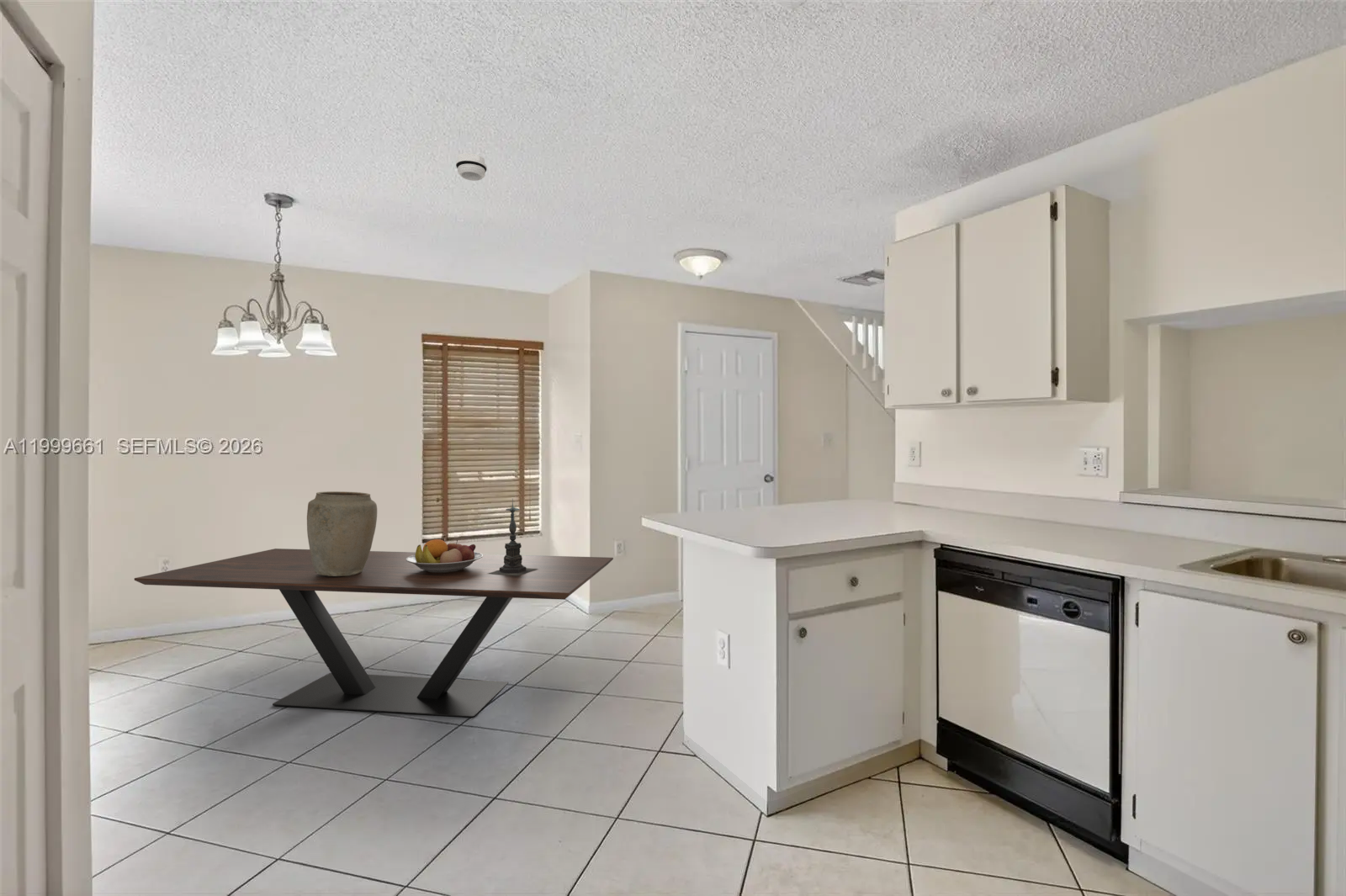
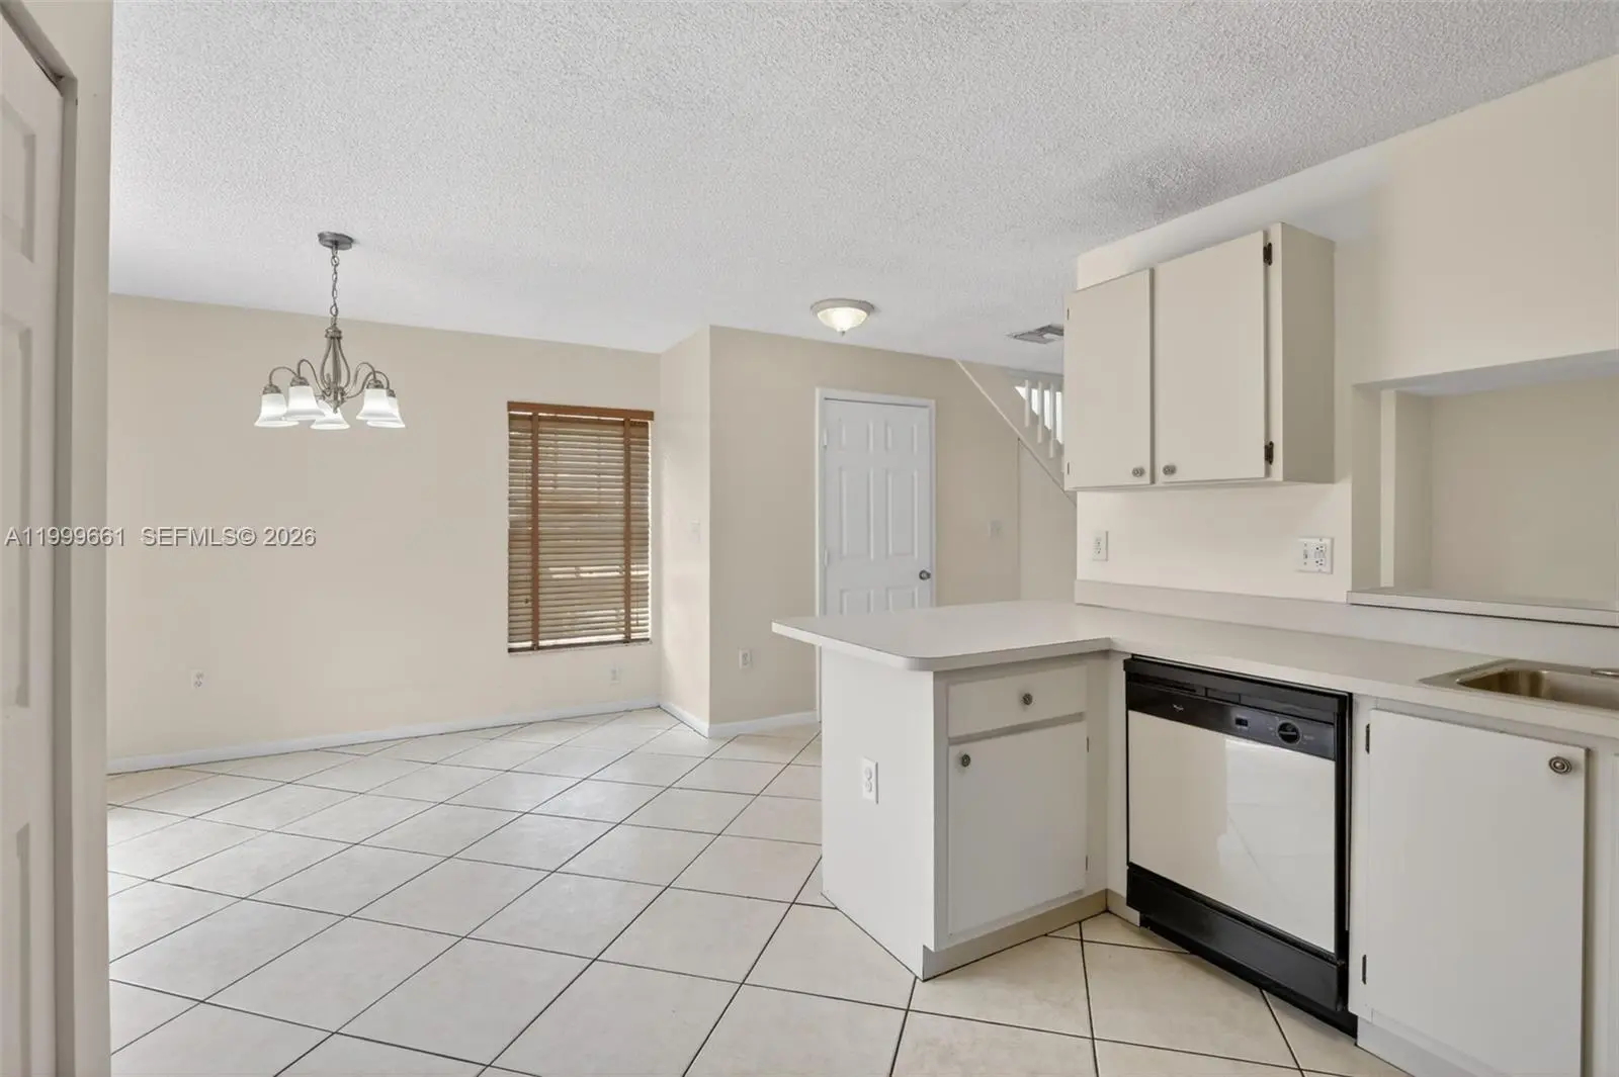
- candle holder (513, 534)
- vase (342, 532)
- dining table (395, 593)
- fruit bowl (445, 553)
- smoke detector (471, 167)
